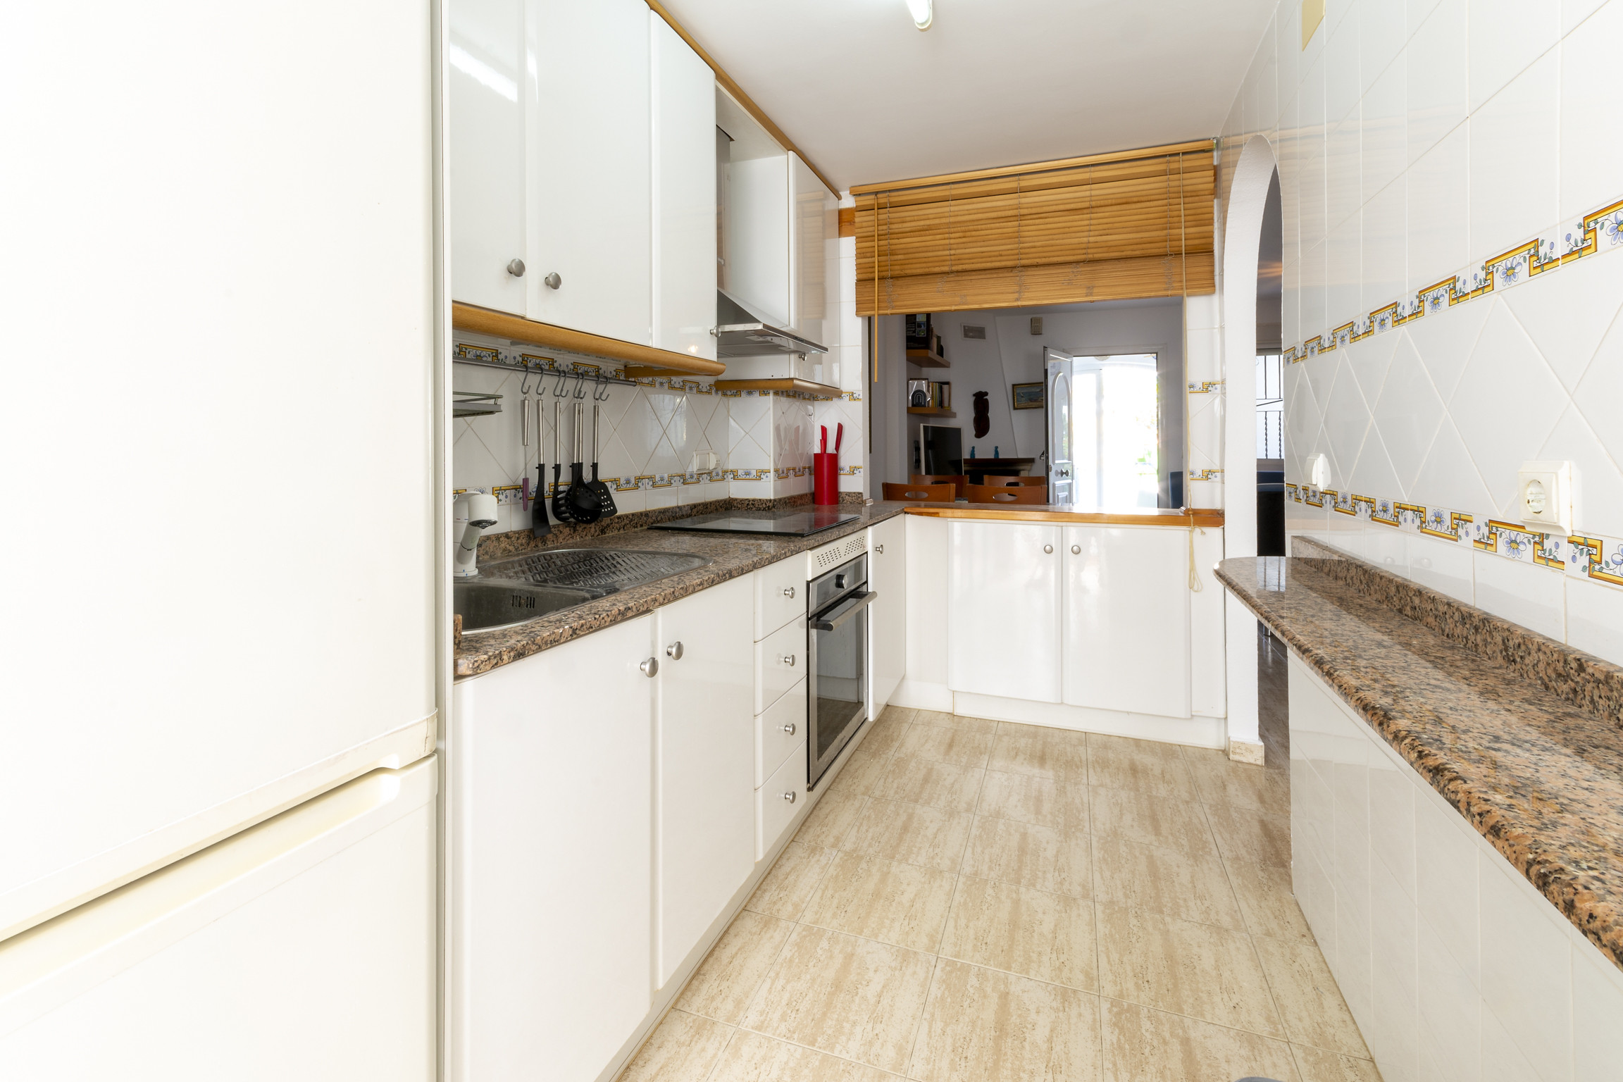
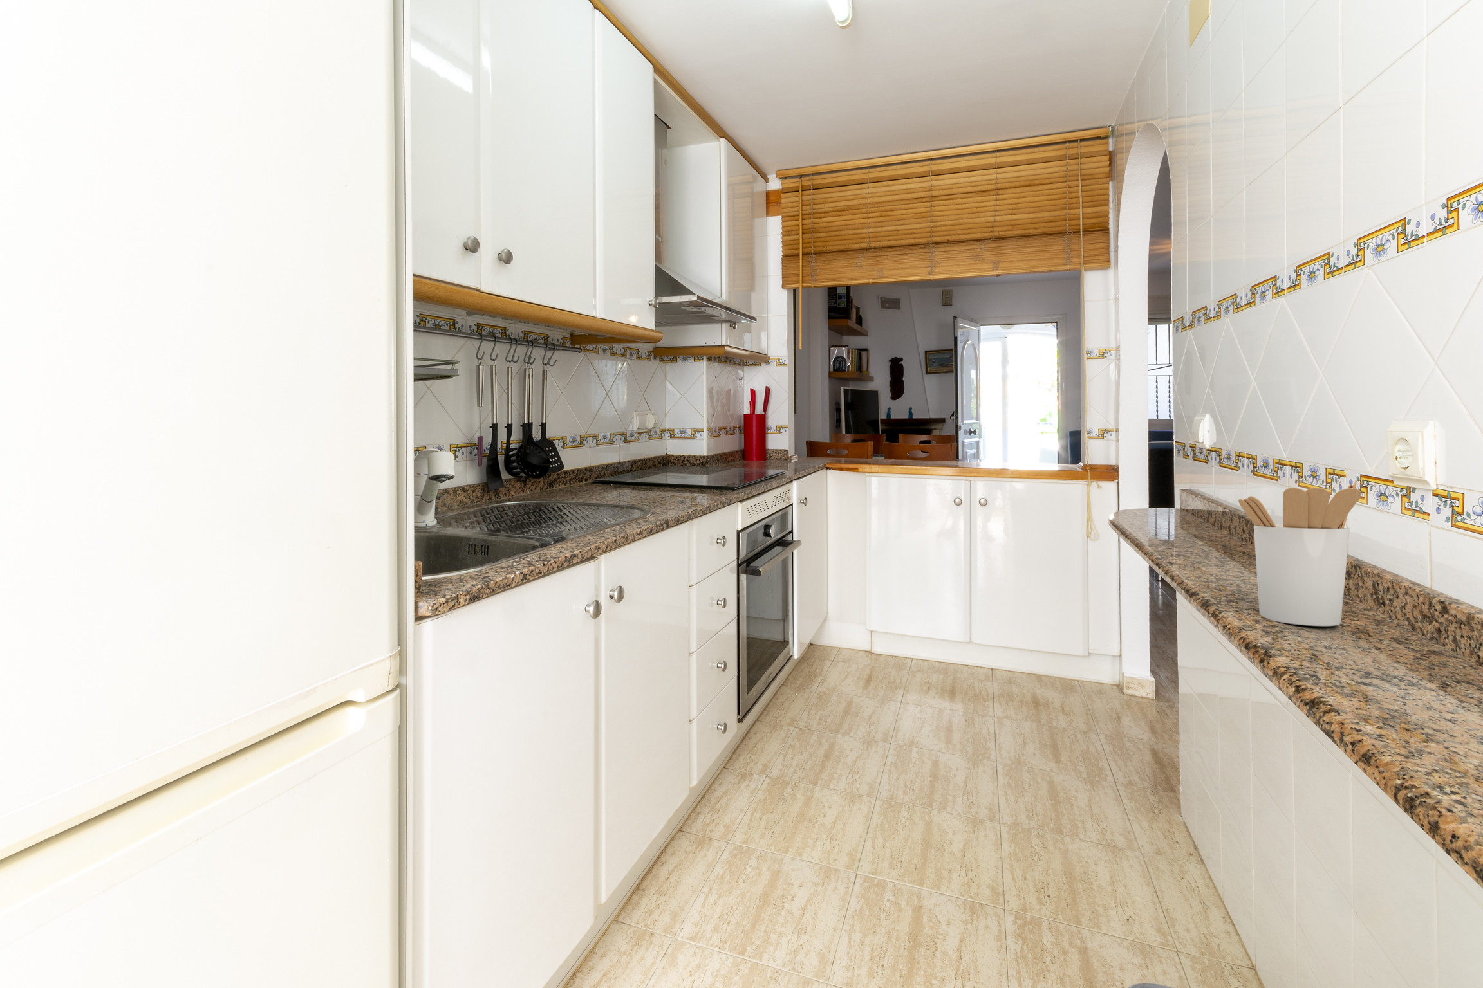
+ utensil holder (1306, 552)
